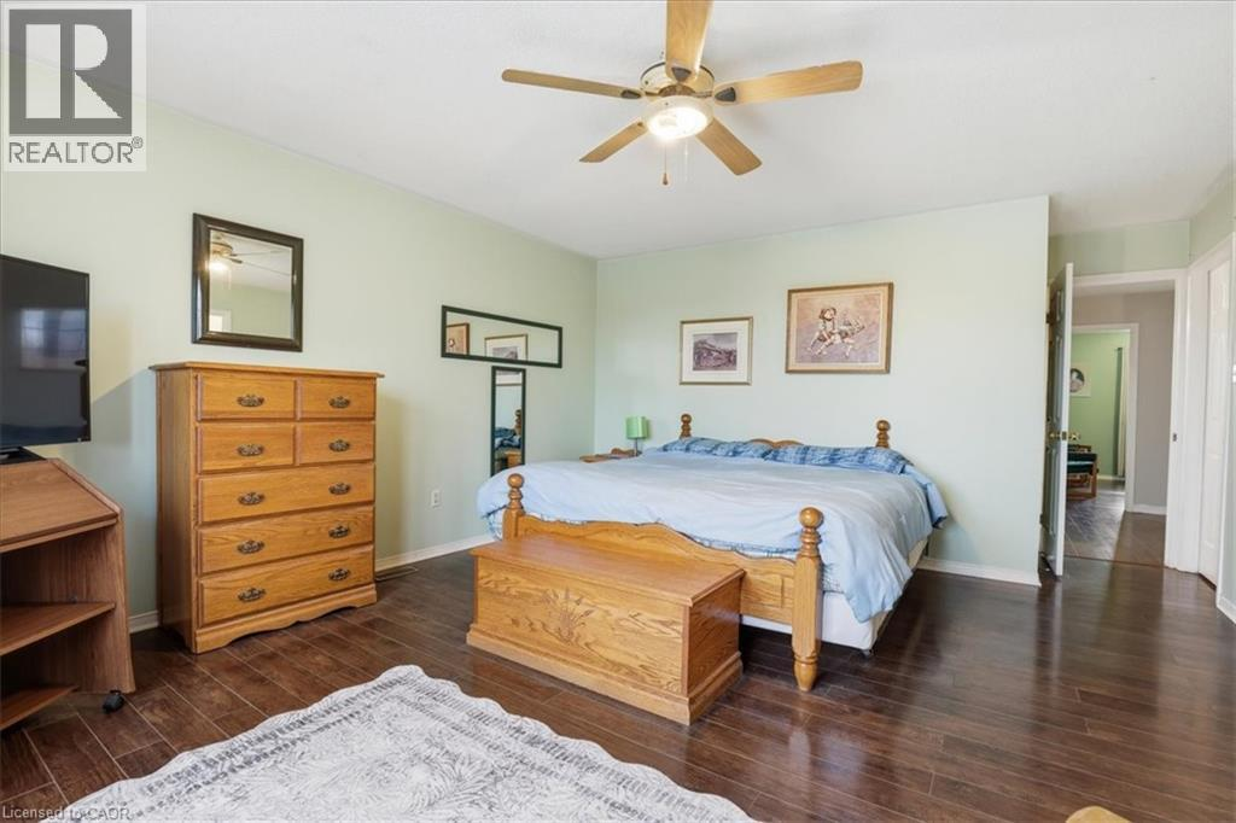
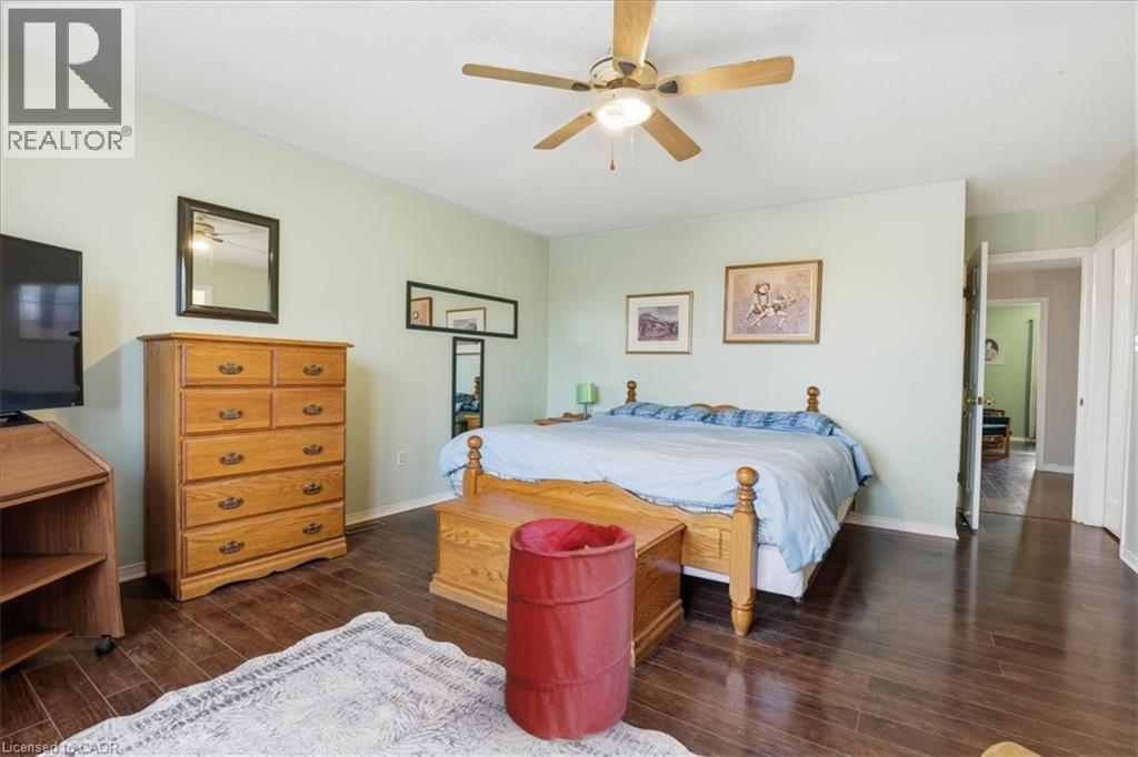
+ laundry hamper (570, 612)
